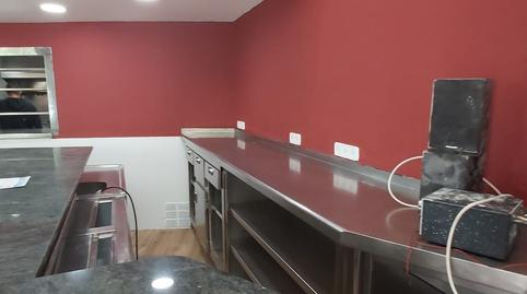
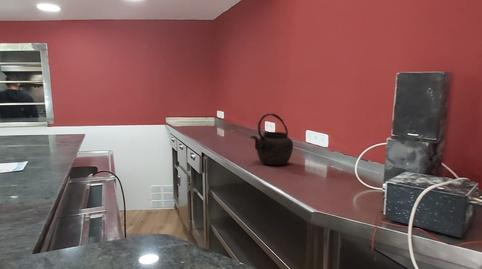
+ kettle (269, 138)
